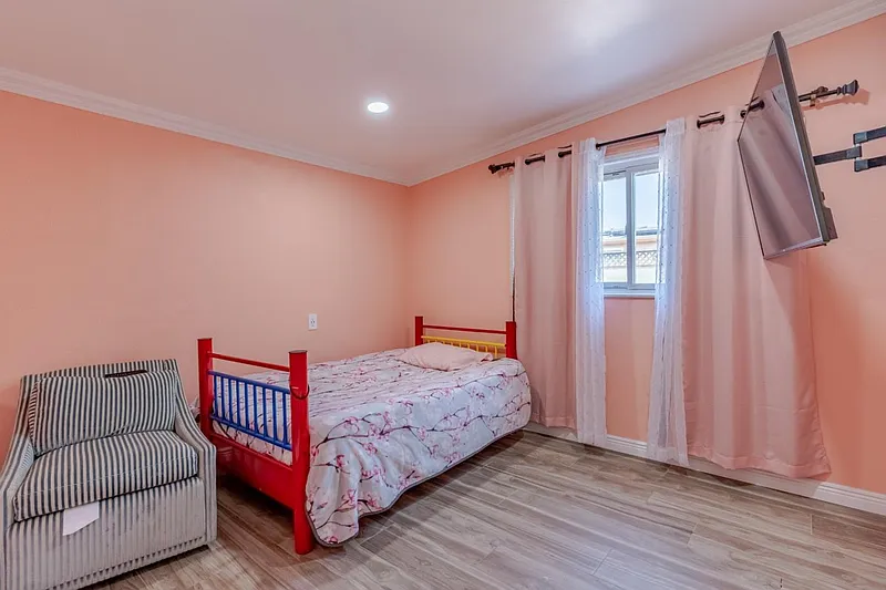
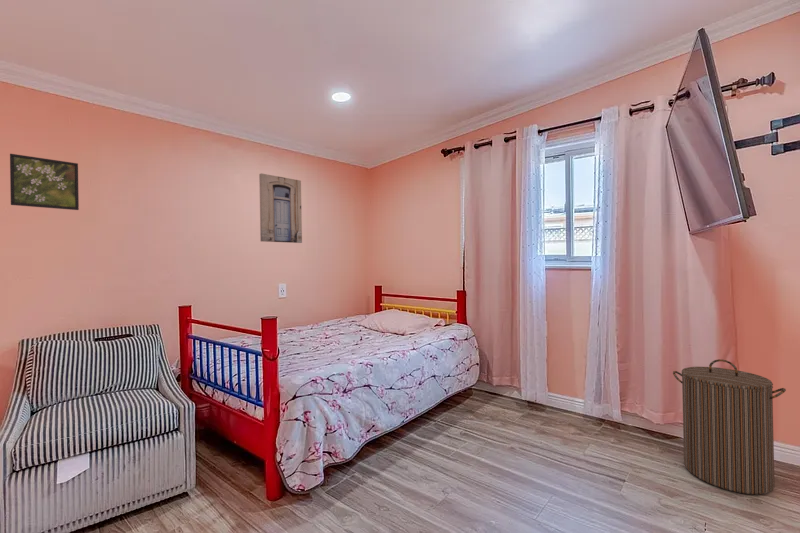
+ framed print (45, 183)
+ wall art (281, 209)
+ laundry hamper (725, 417)
